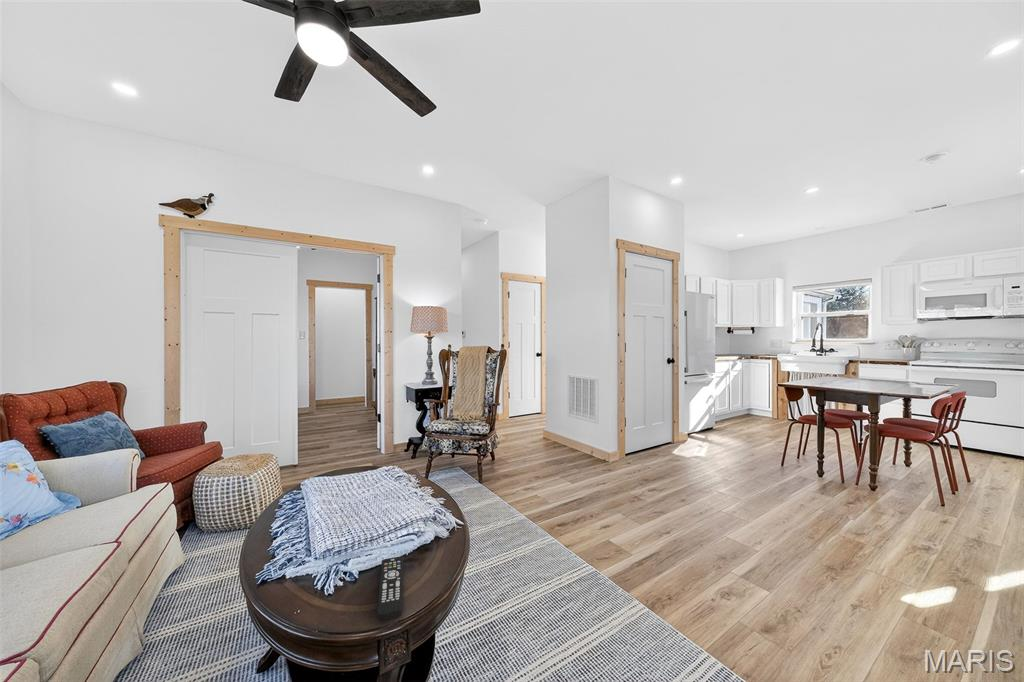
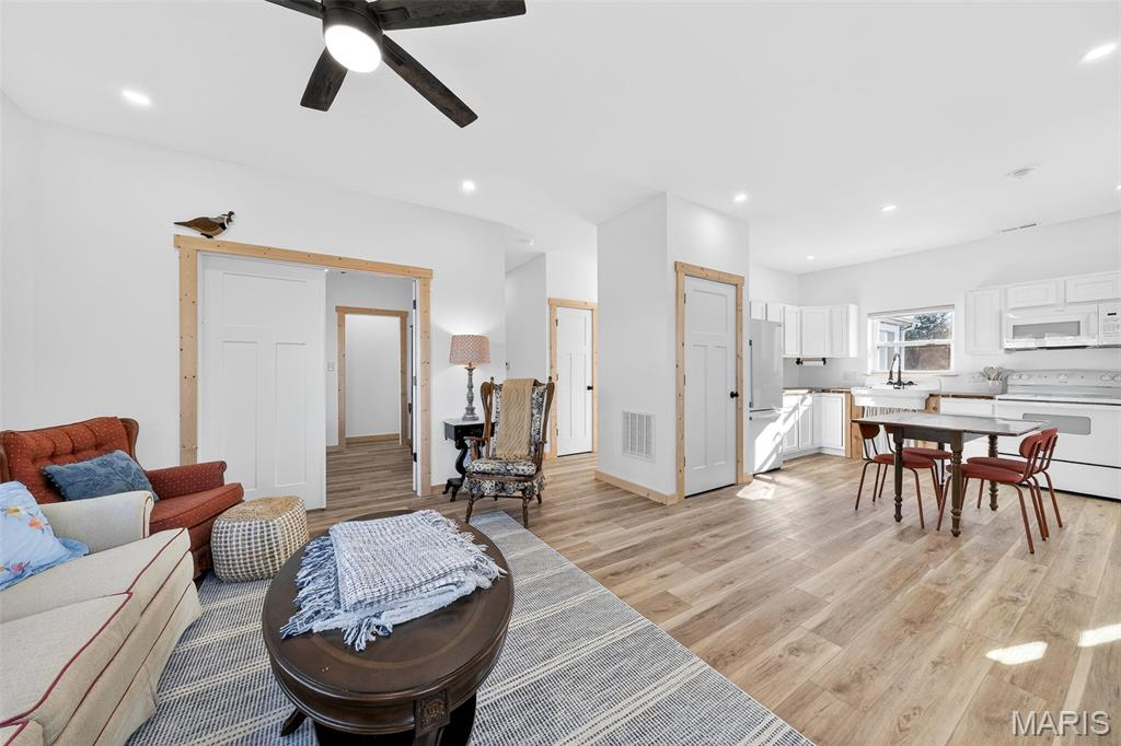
- remote control (391, 585)
